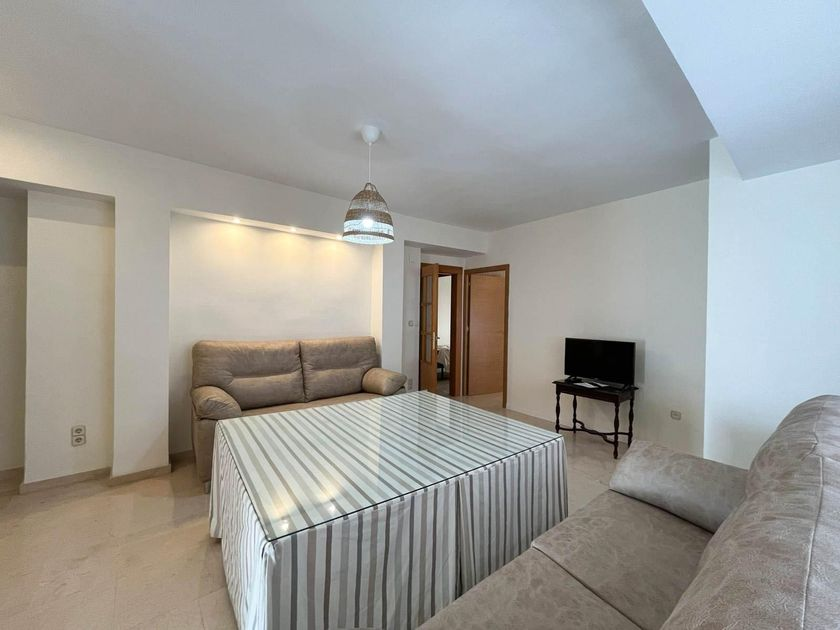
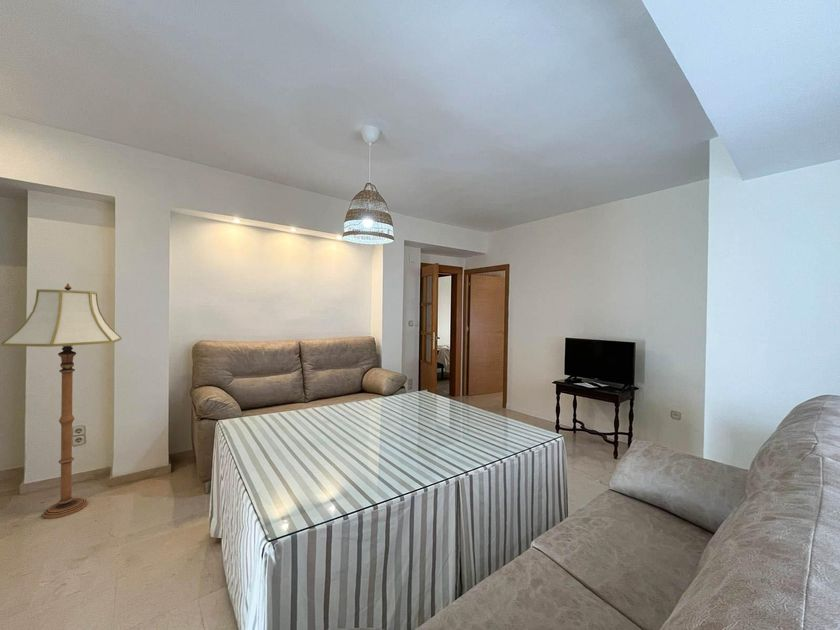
+ floor lamp (67, 396)
